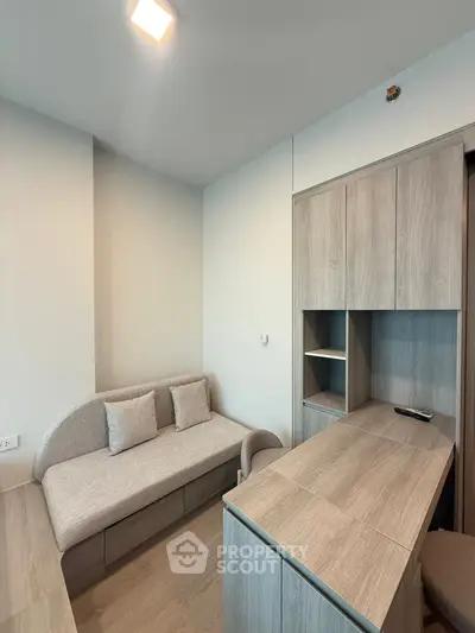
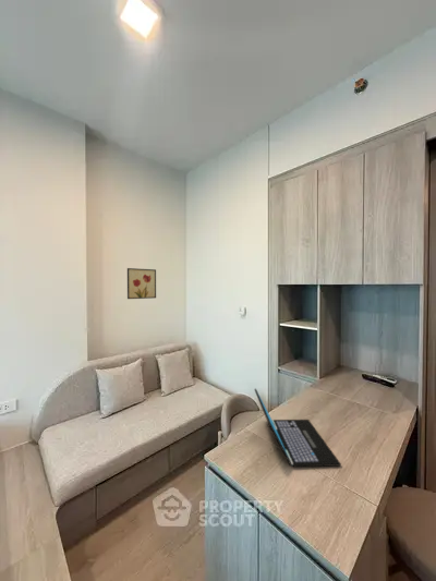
+ laptop (291, 422)
+ wall art (142, 283)
